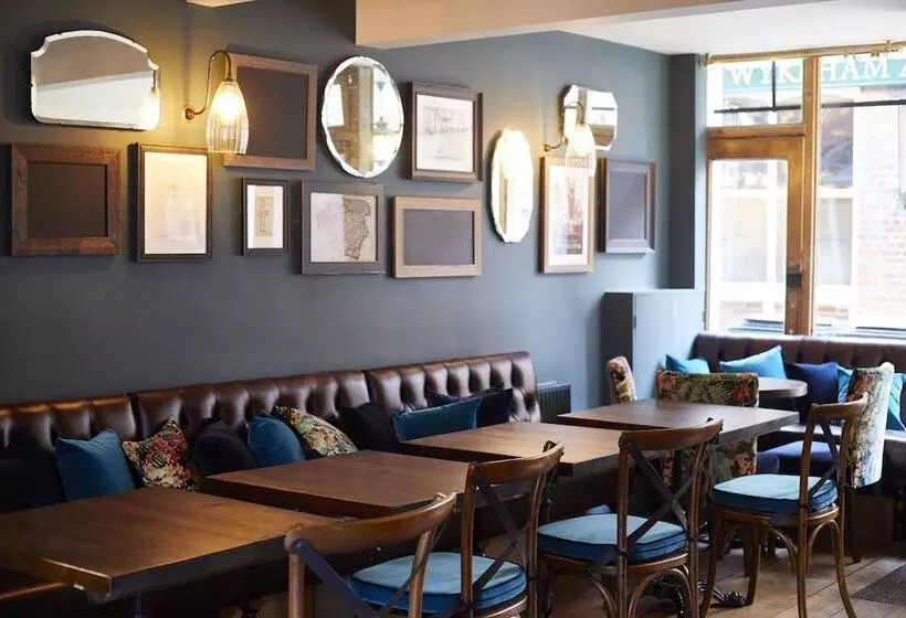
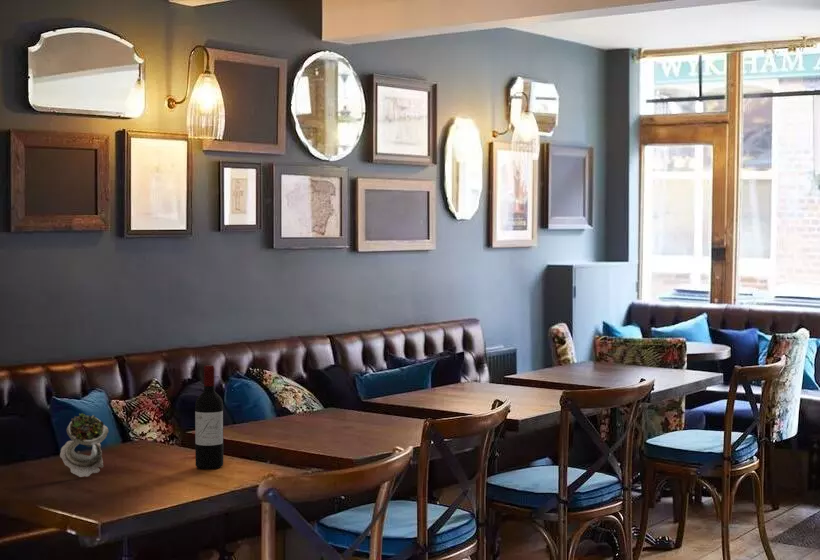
+ wine bottle (209, 416)
+ succulent plant (84, 443)
